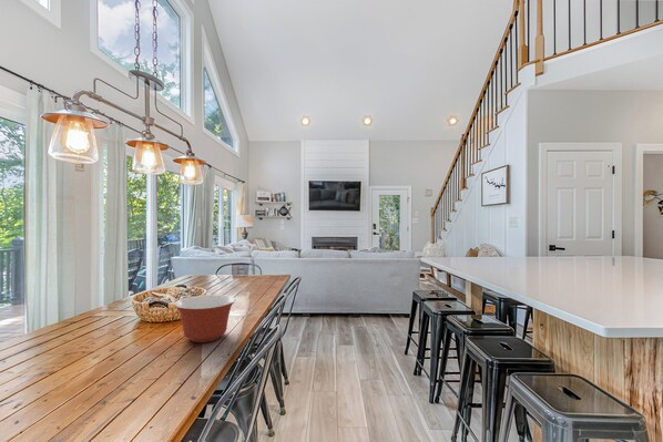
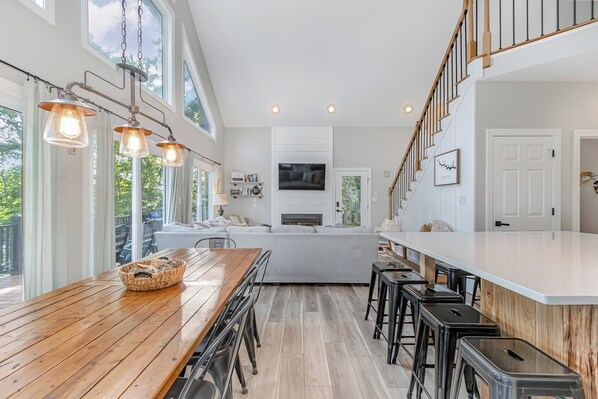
- mixing bowl (205, 319)
